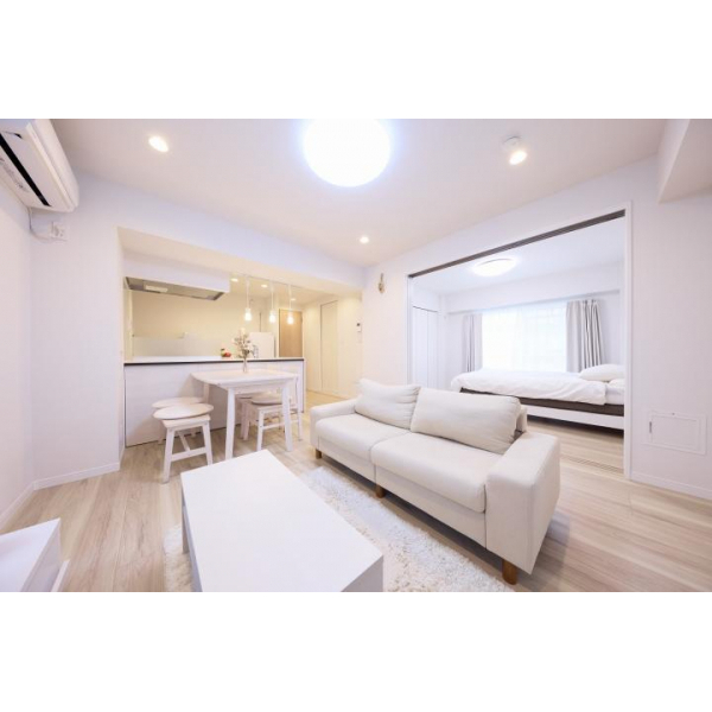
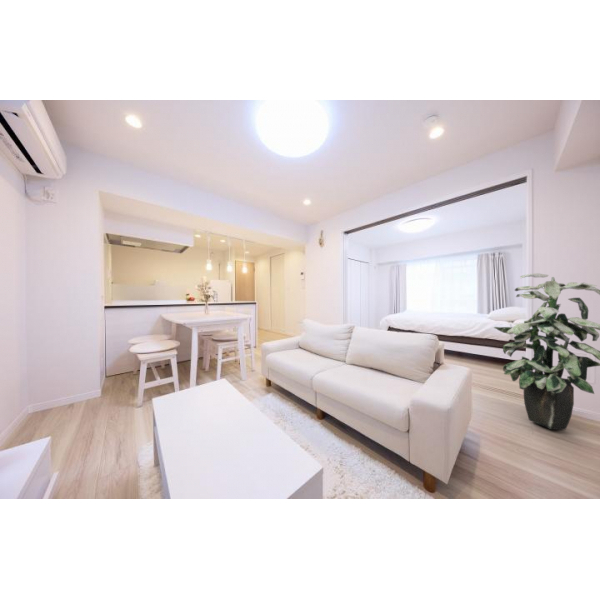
+ indoor plant (543, 347)
